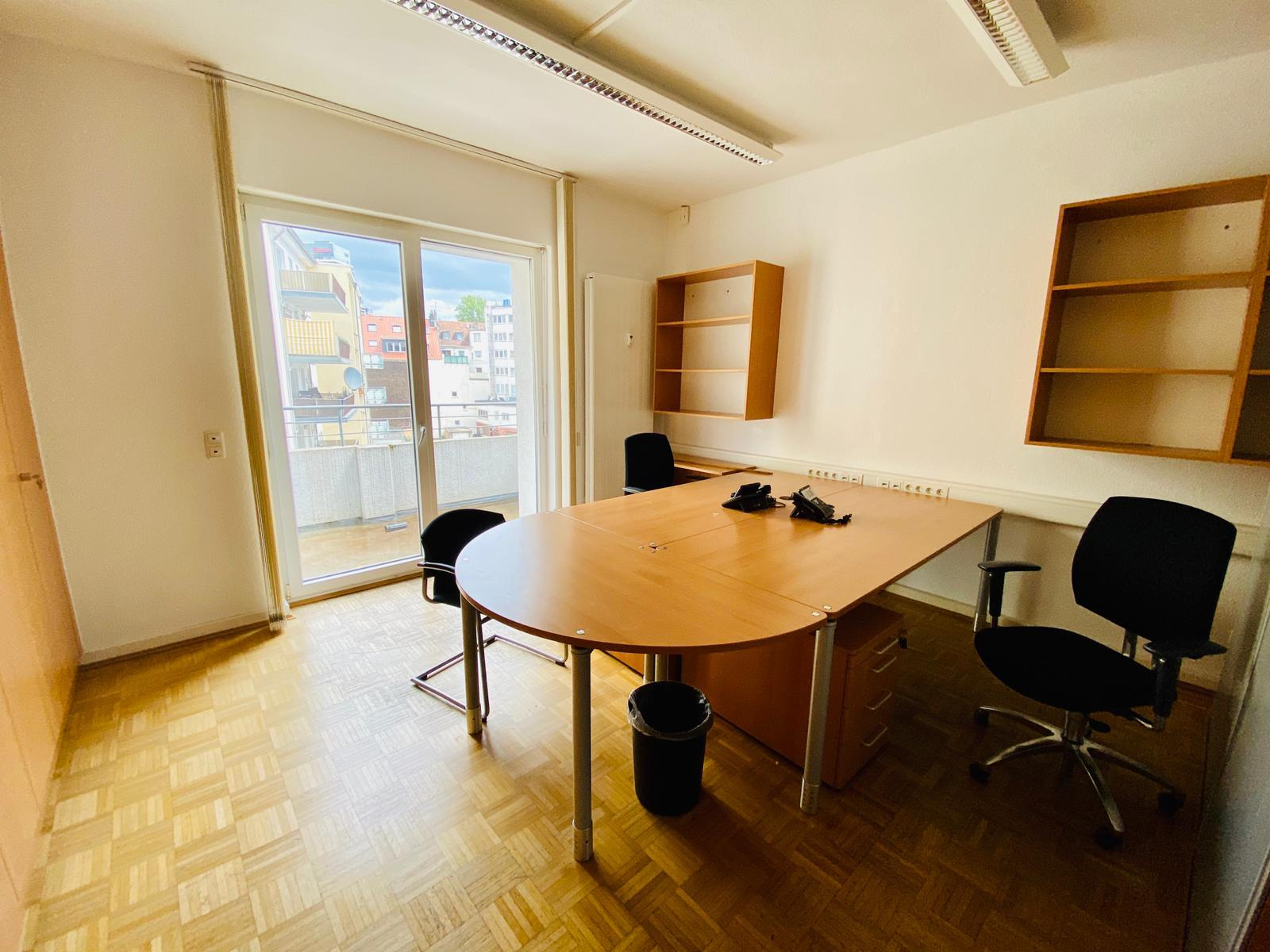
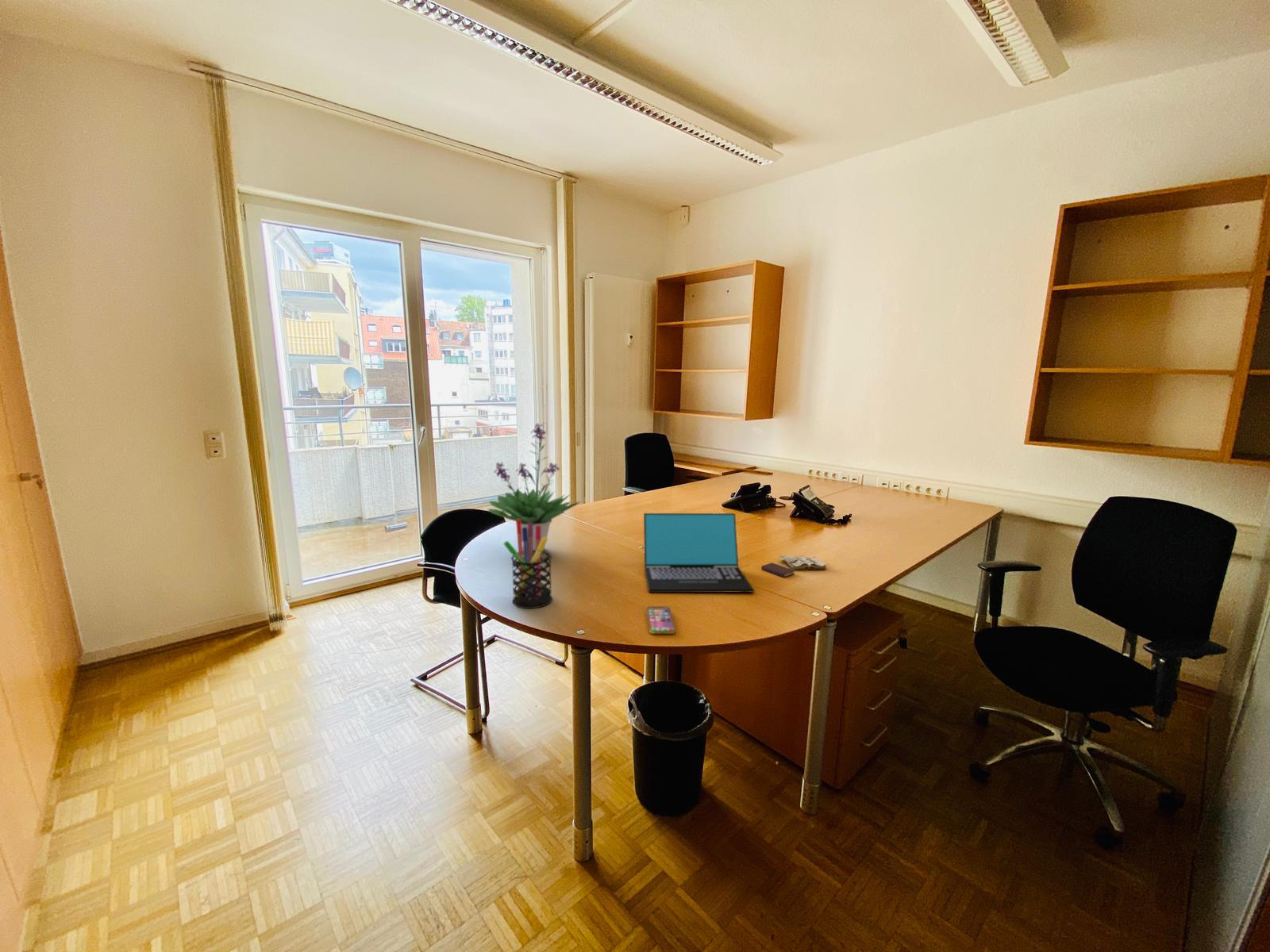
+ smartphone (660, 619)
+ book (792, 564)
+ pen holder (526, 562)
+ laptop (695, 550)
+ potted plant (533, 489)
